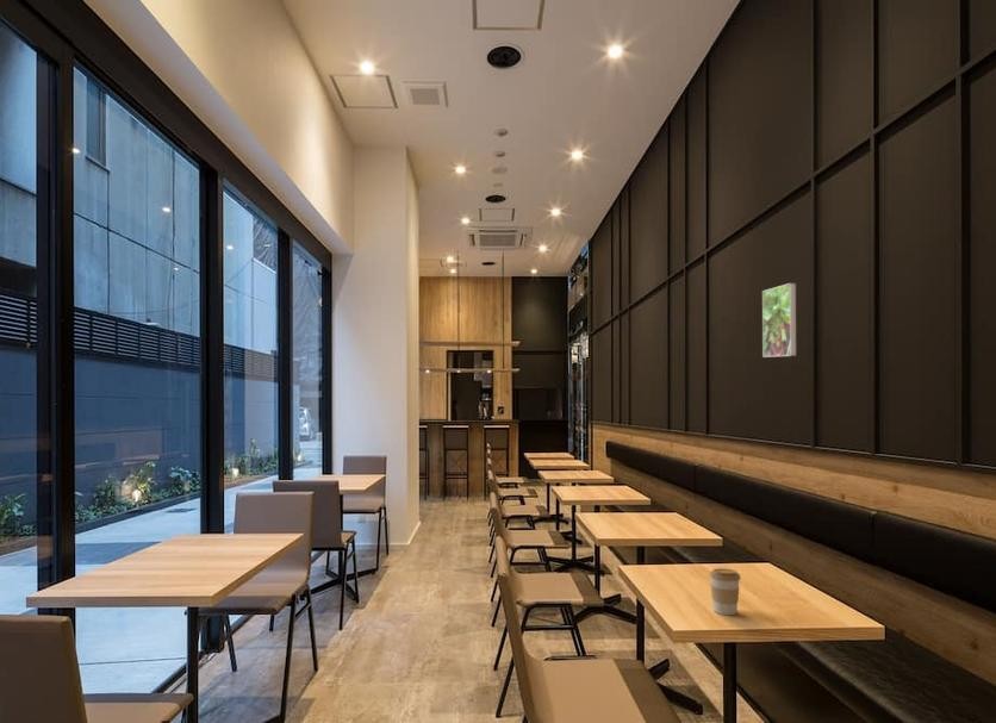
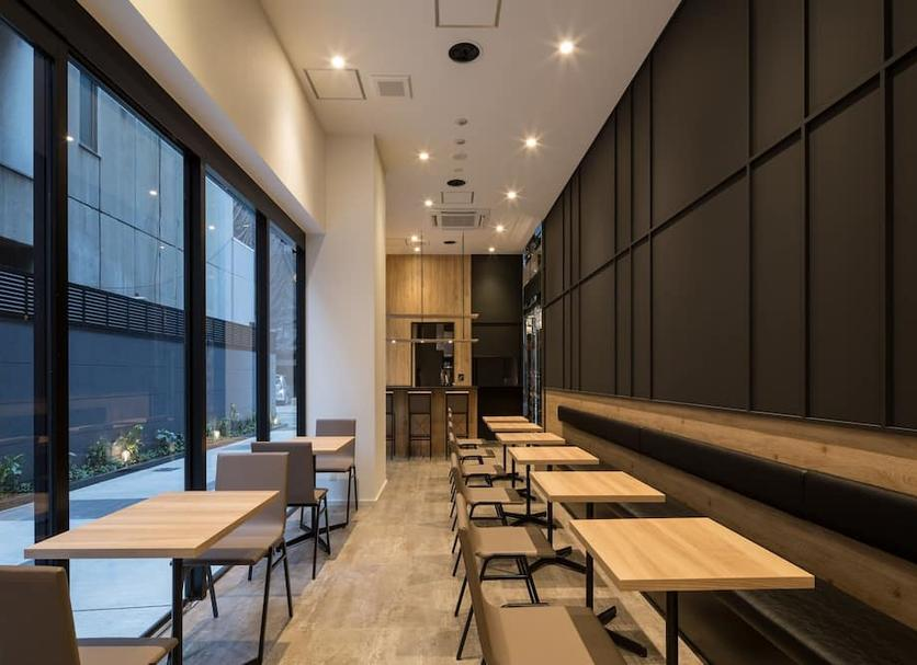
- coffee cup (724, 590)
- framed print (778, 322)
